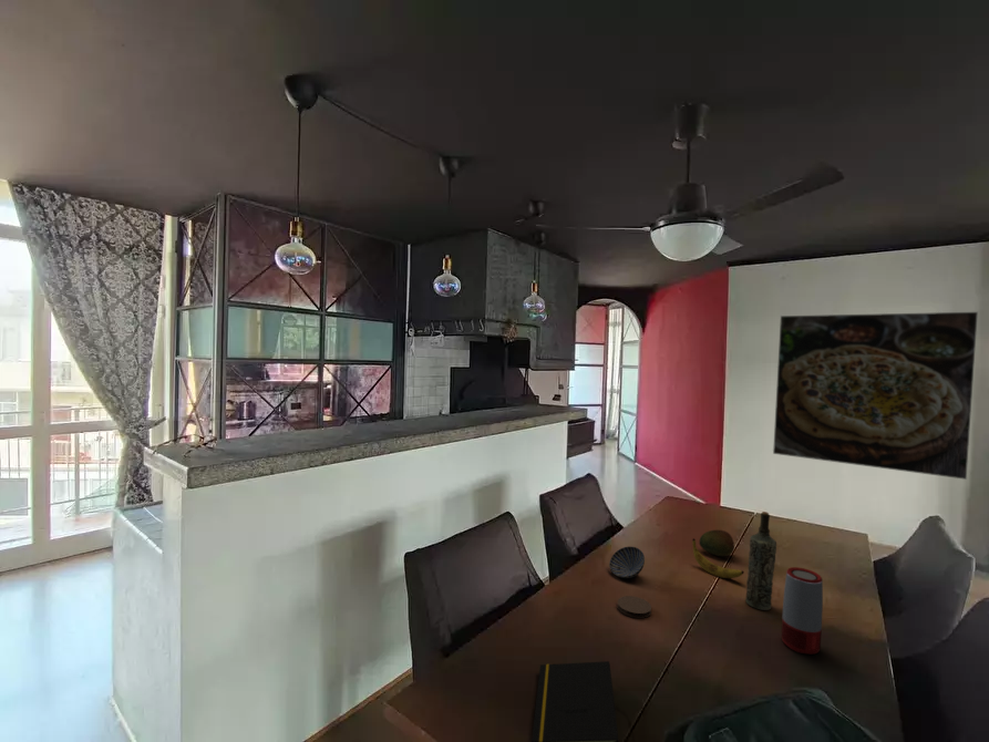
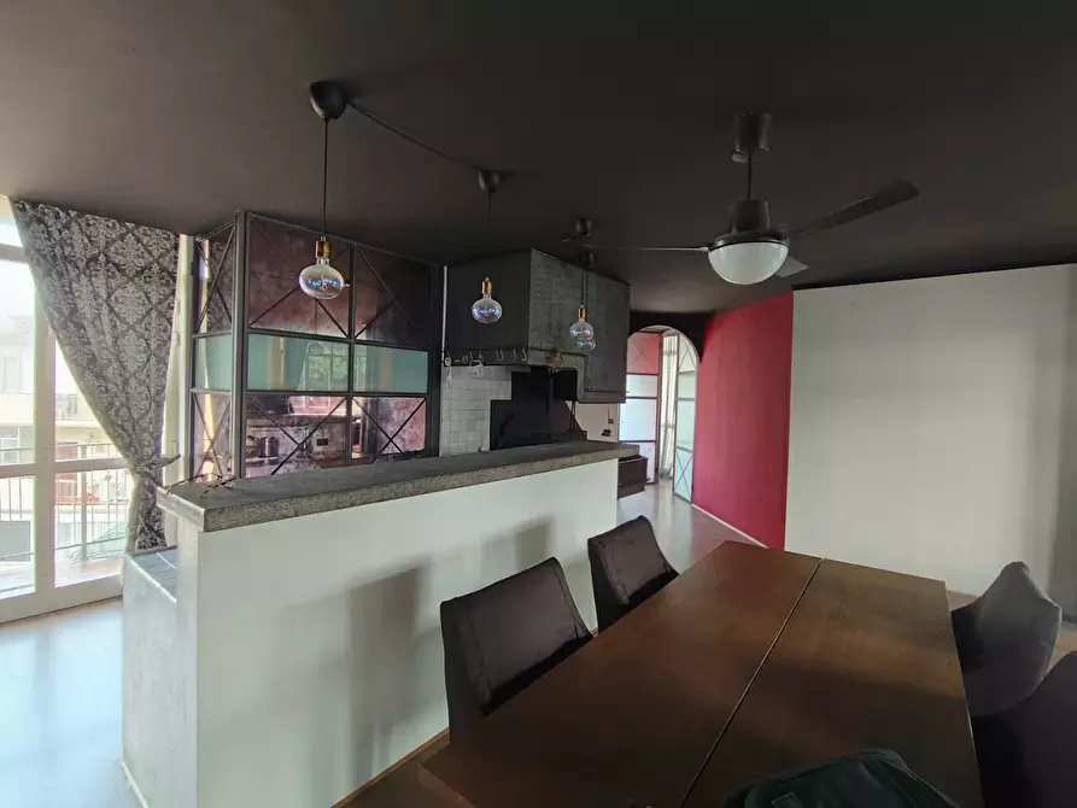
- notepad (574, 700)
- fruit (717, 542)
- speaker (802, 609)
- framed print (864, 390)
- banana (715, 565)
- coaster (633, 606)
- bottle (761, 558)
- bowl (626, 563)
